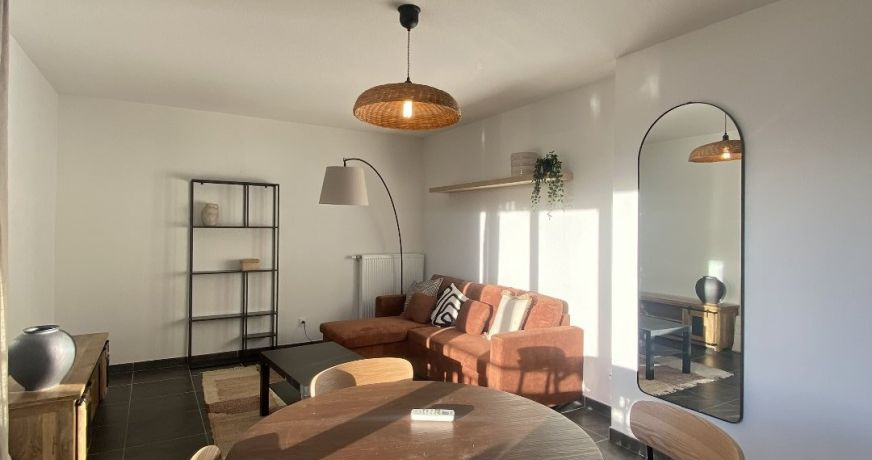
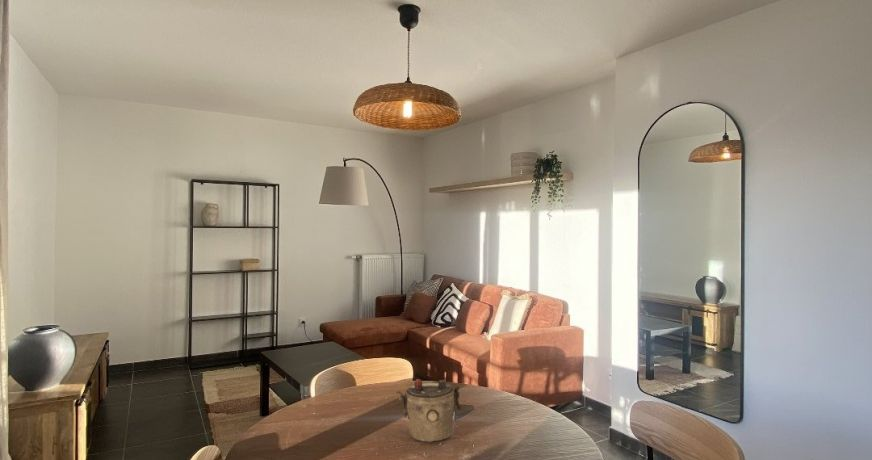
+ teapot (428, 406)
